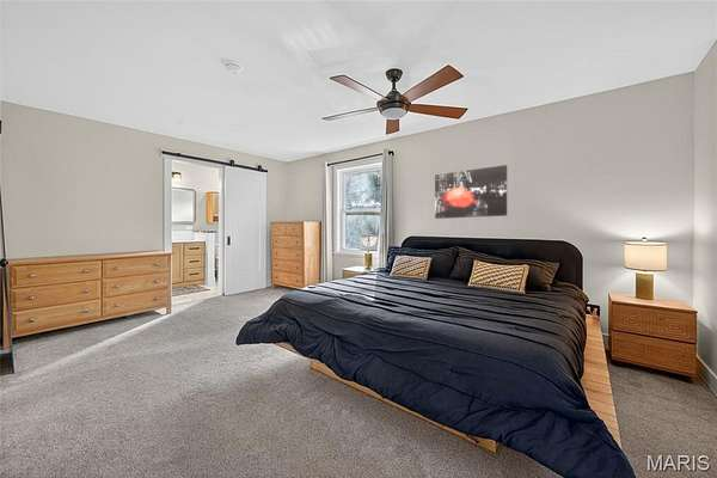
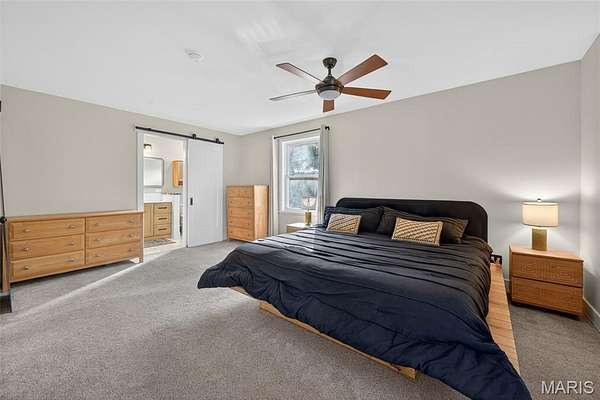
- wall art (468, 194)
